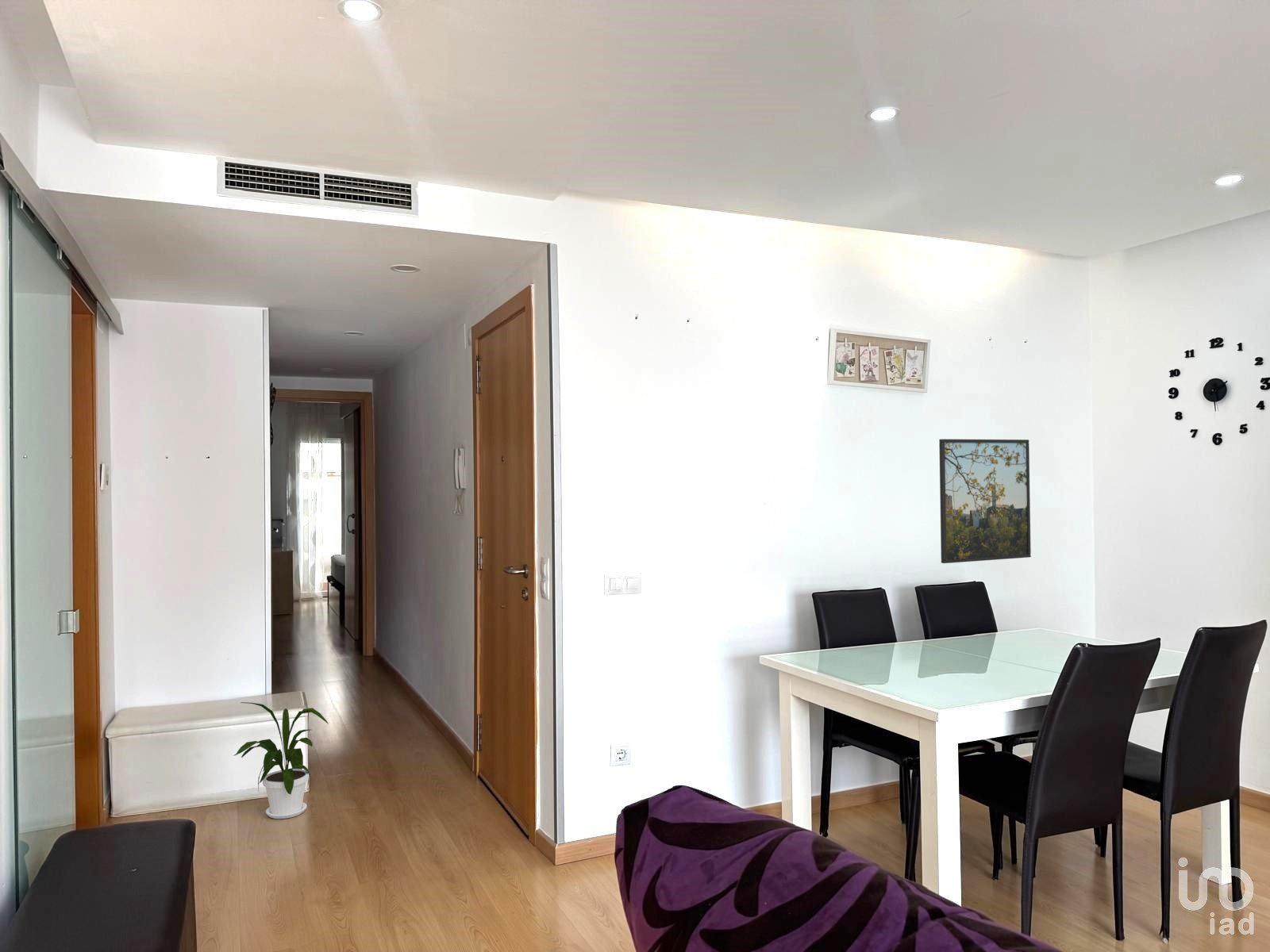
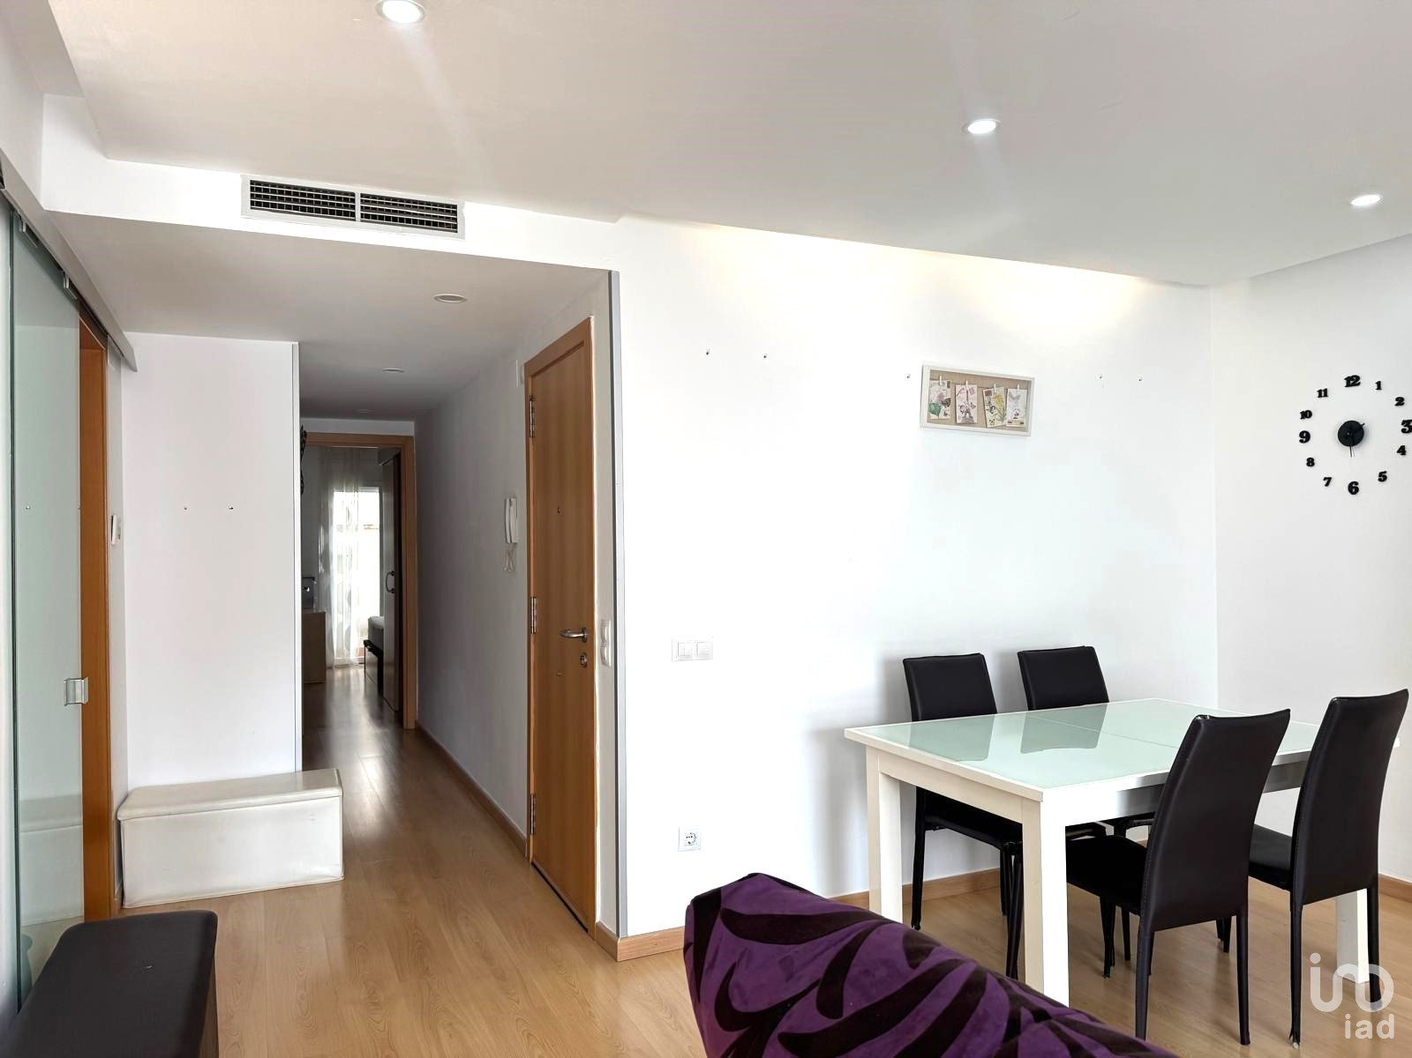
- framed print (986, 499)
- house plant (282, 756)
